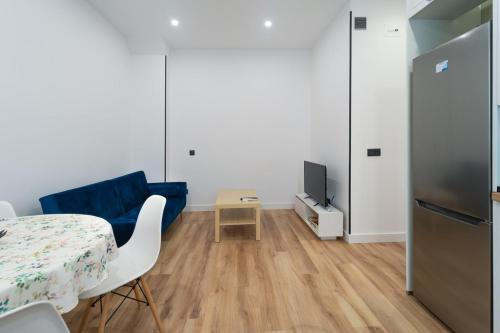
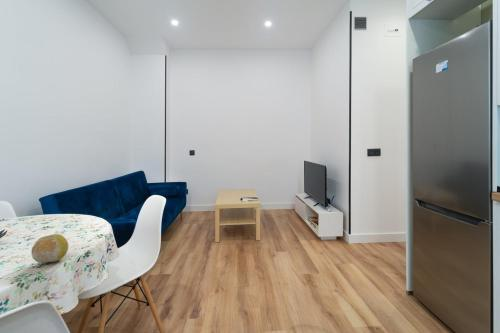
+ fruit (50, 248)
